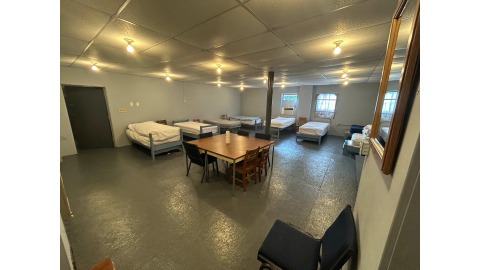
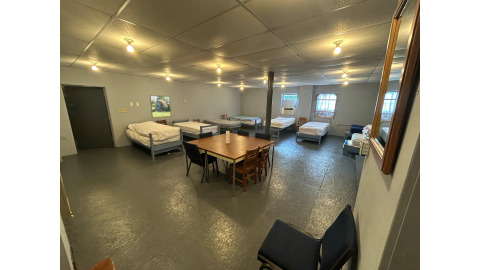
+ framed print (161, 106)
